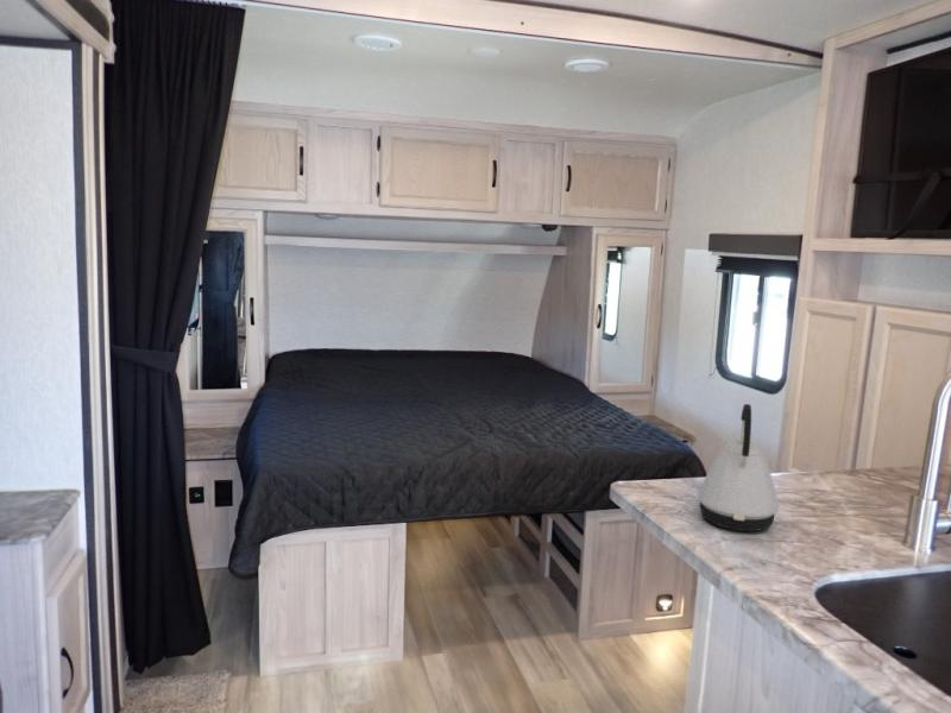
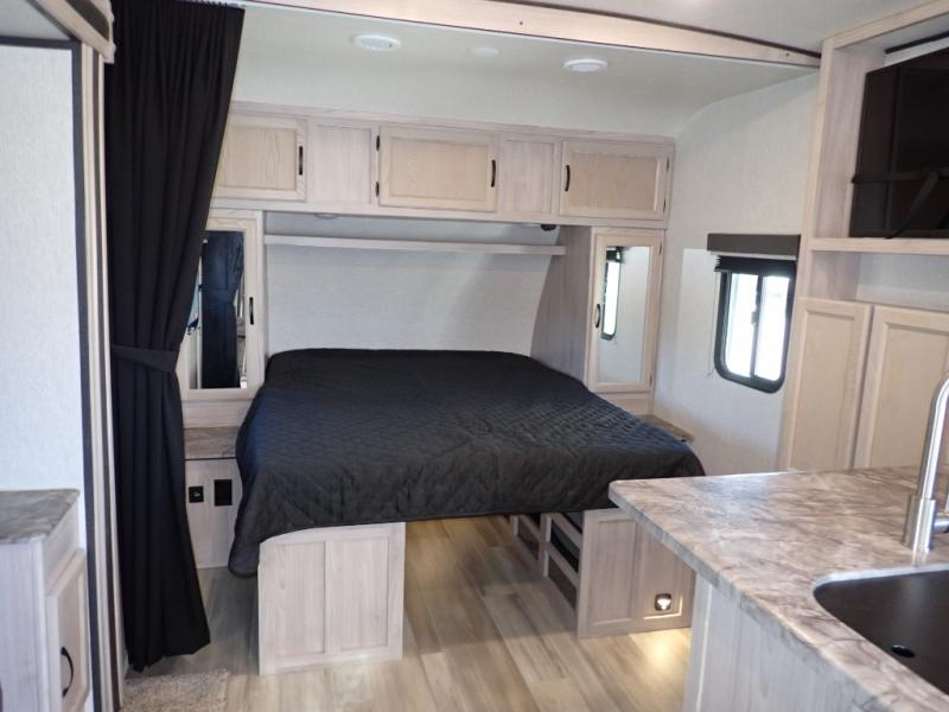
- kettle (741, 462)
